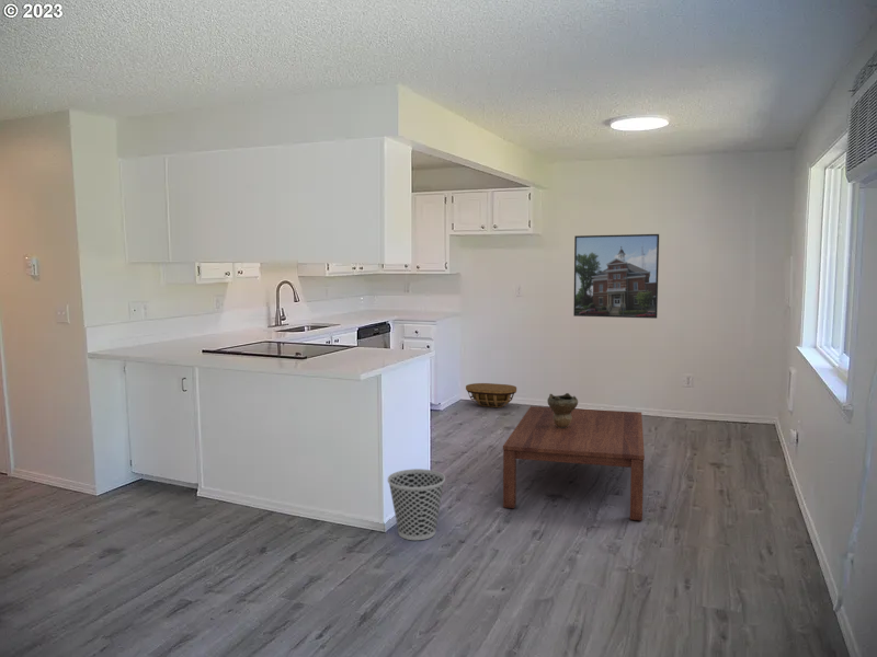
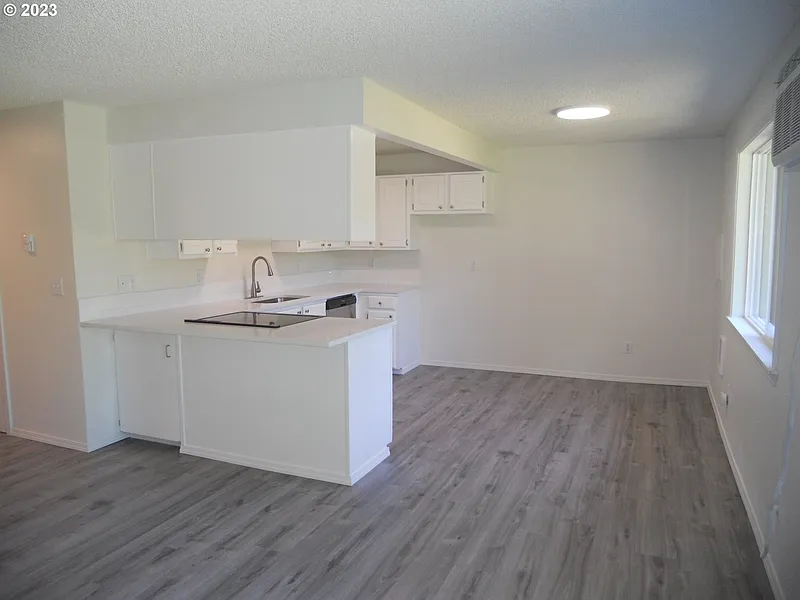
- coffee table (578, 454)
- decorative bowl (562, 411)
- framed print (615, 276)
- basket (490, 396)
- wastebasket (417, 505)
